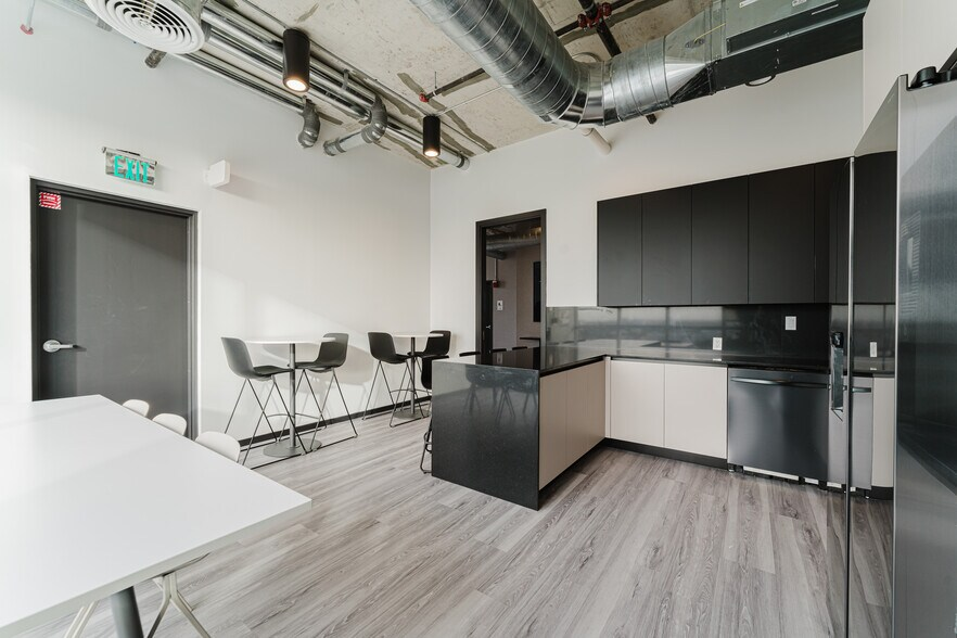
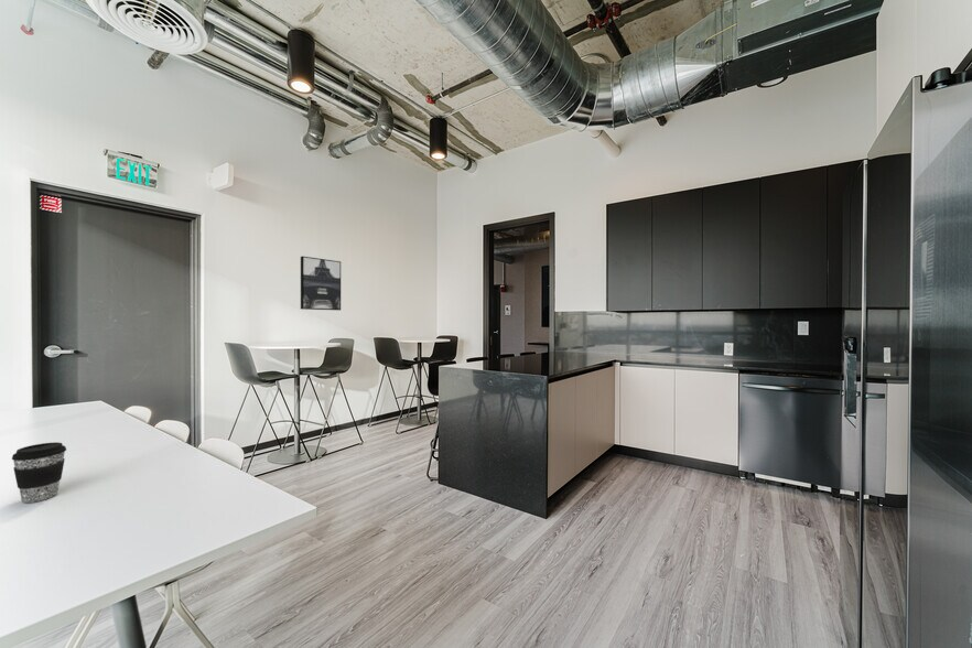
+ wall art (321, 284)
+ coffee cup (40, 472)
